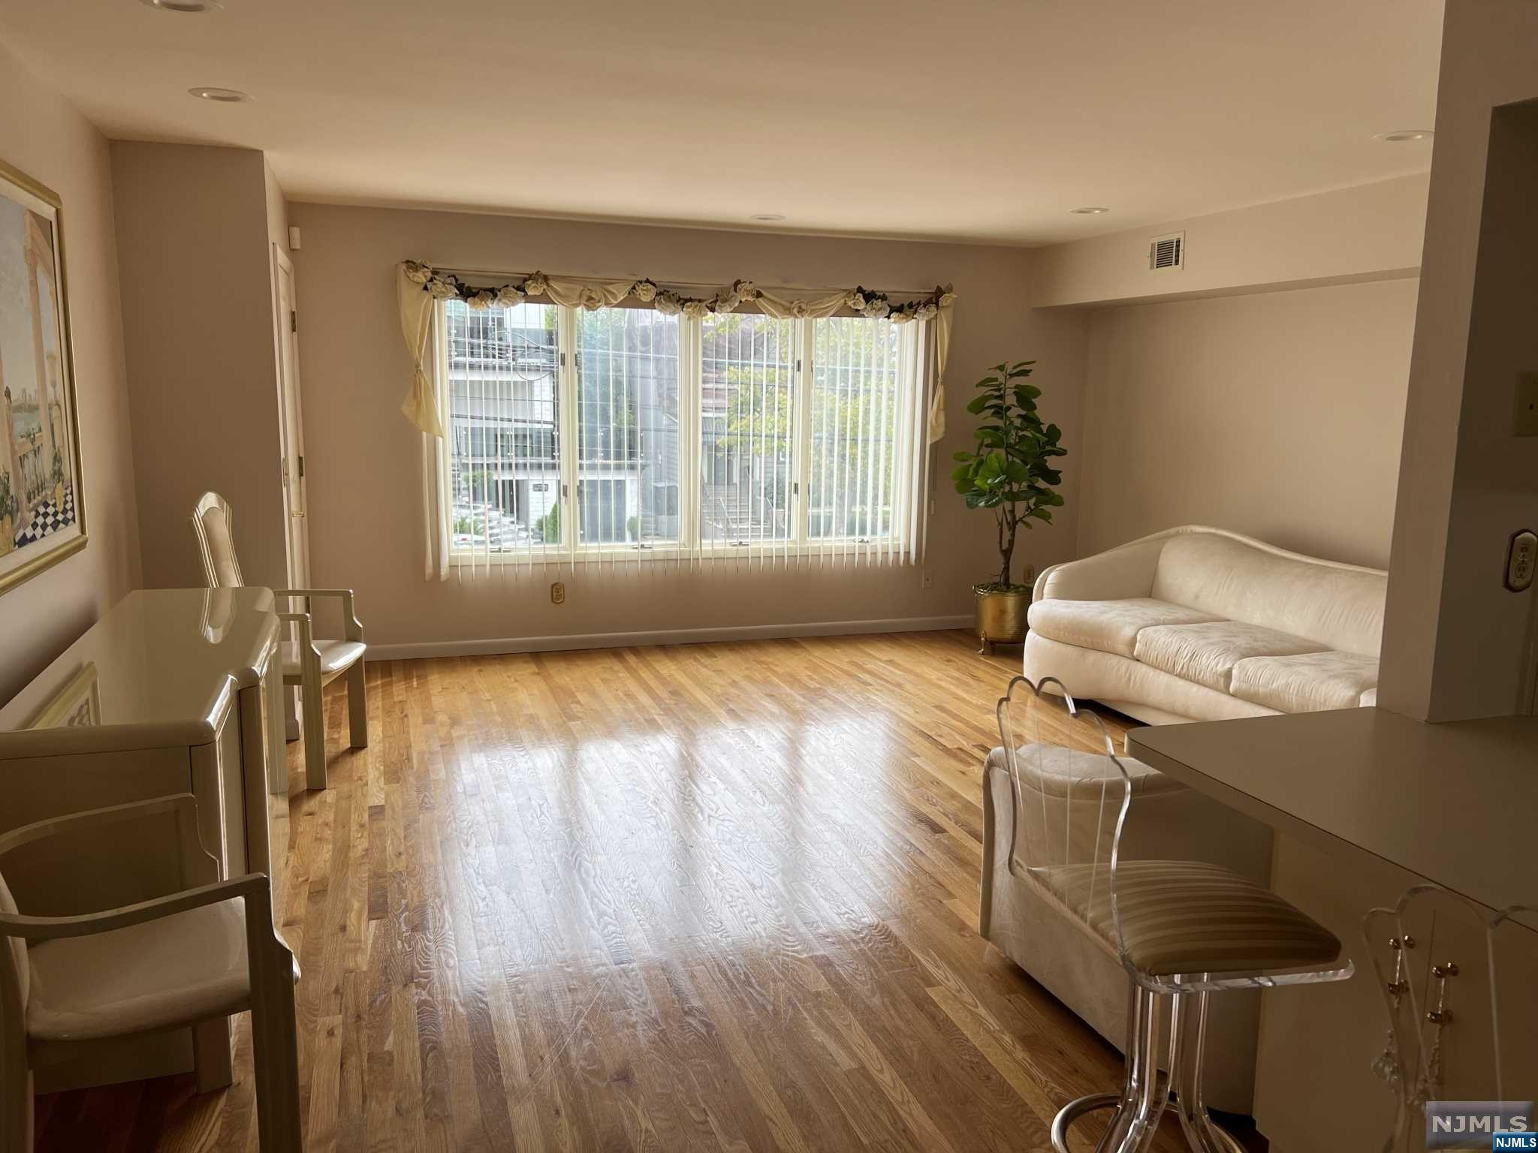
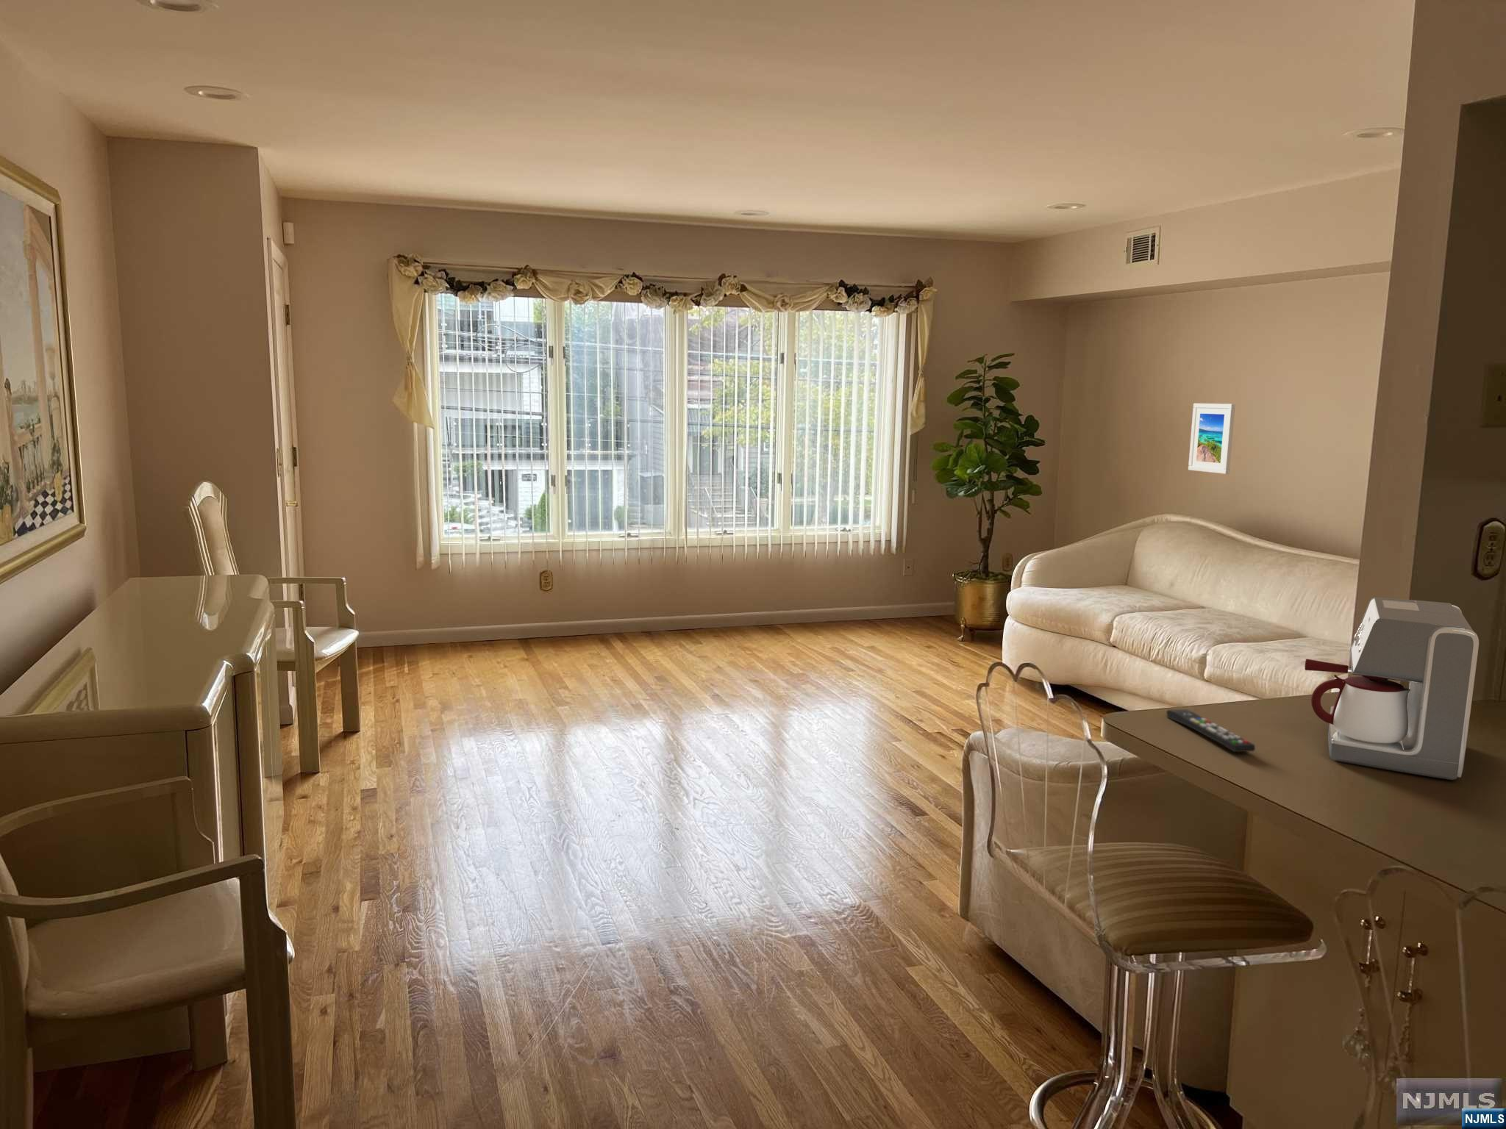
+ remote control (1208, 729)
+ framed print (1211, 438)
+ coffee maker (1402, 681)
